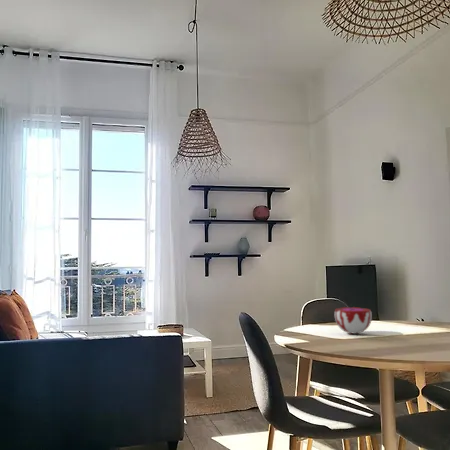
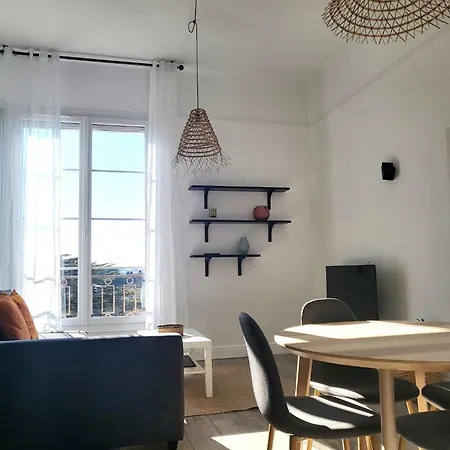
- decorative bowl (353, 321)
